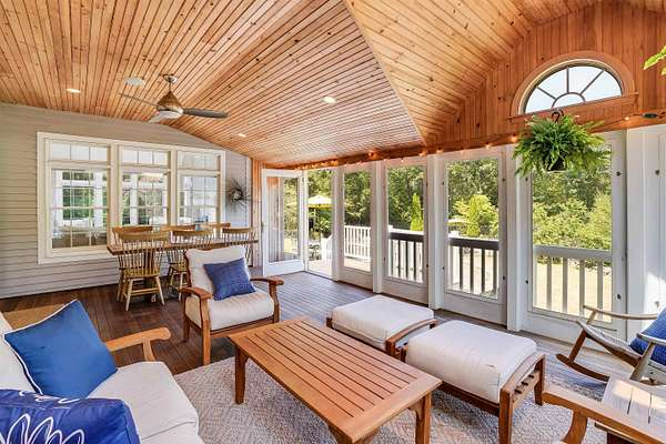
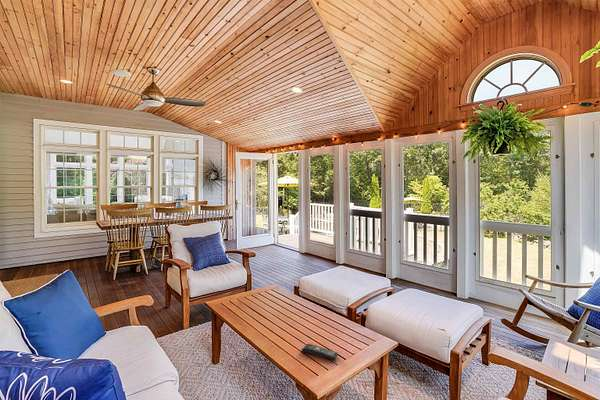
+ remote control (319, 351)
